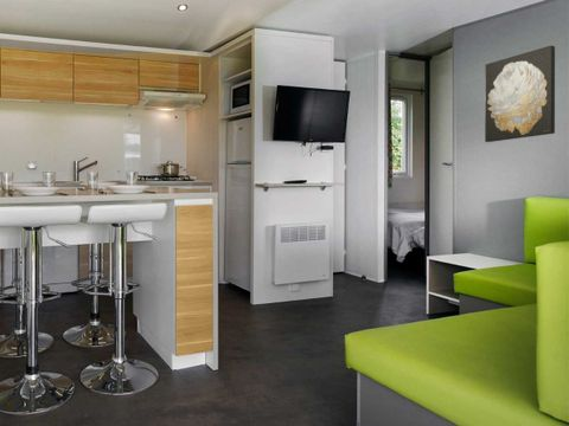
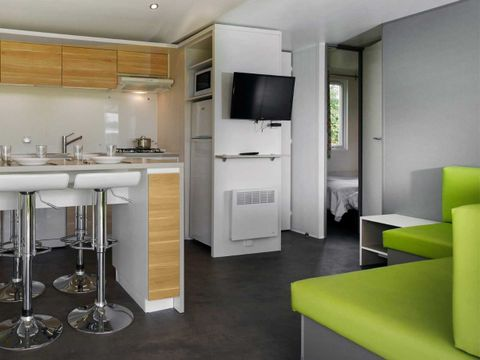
- wall art (518, 96)
